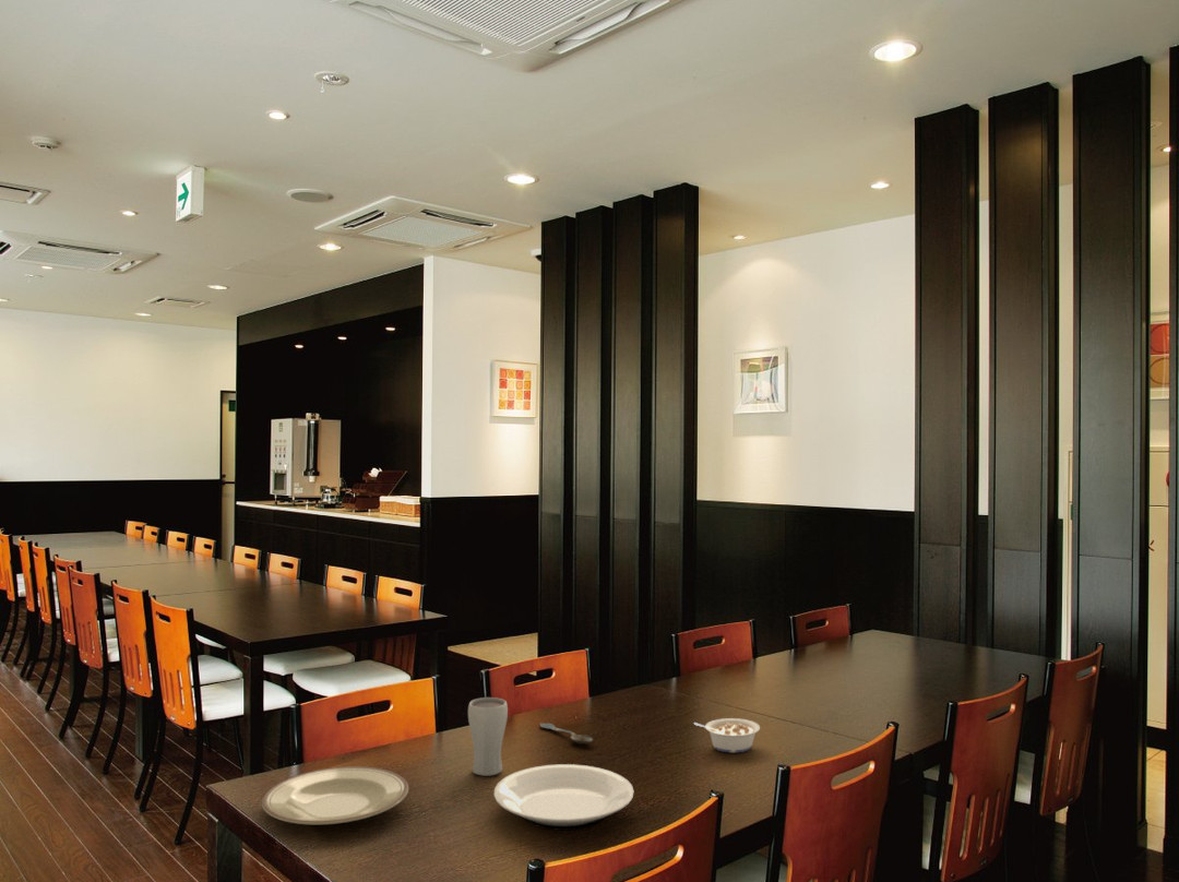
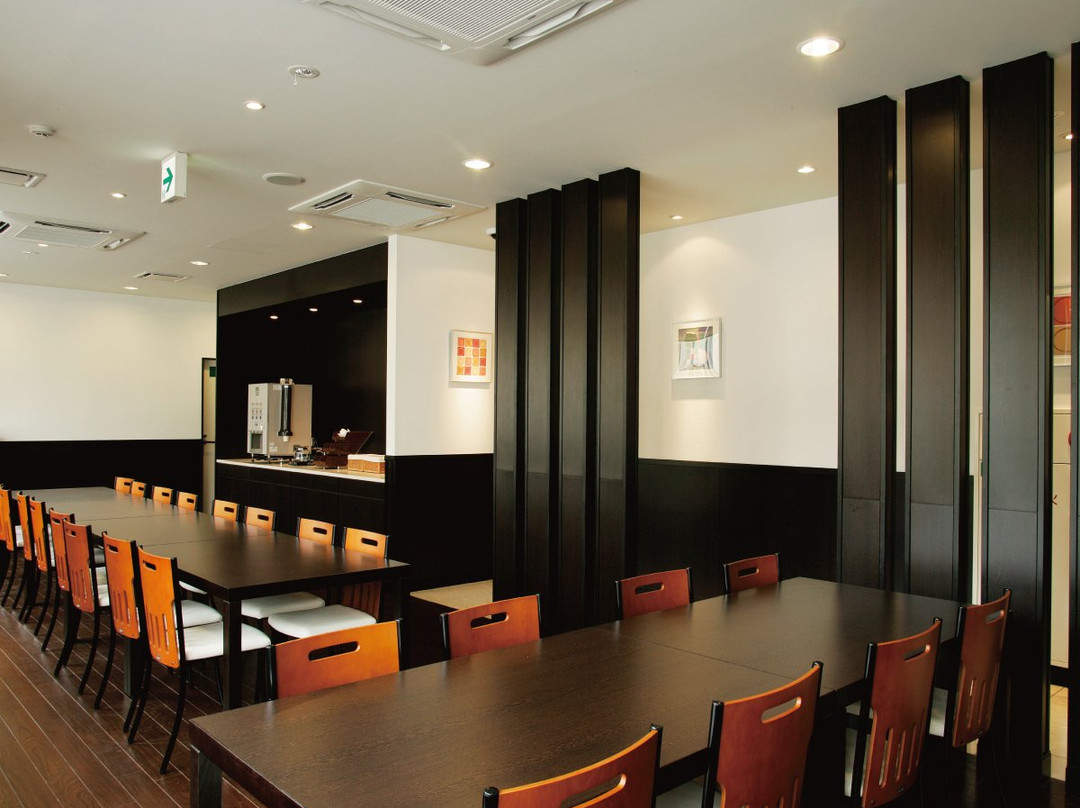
- plate (563, 800)
- drinking glass (487, 737)
- legume (730, 735)
- spoon (564, 731)
- plate (336, 800)
